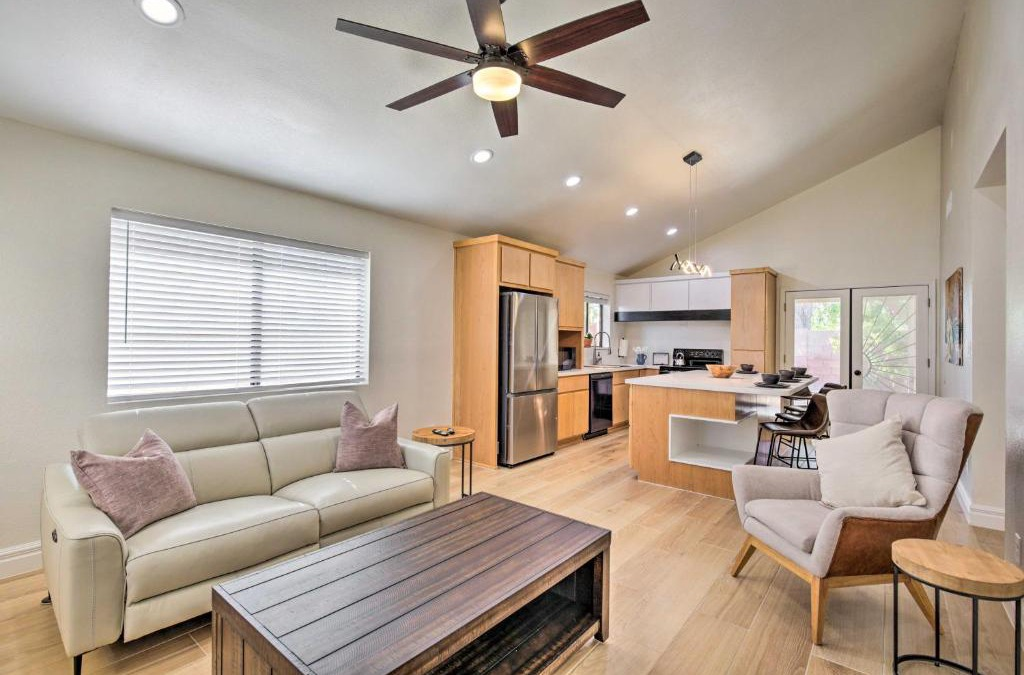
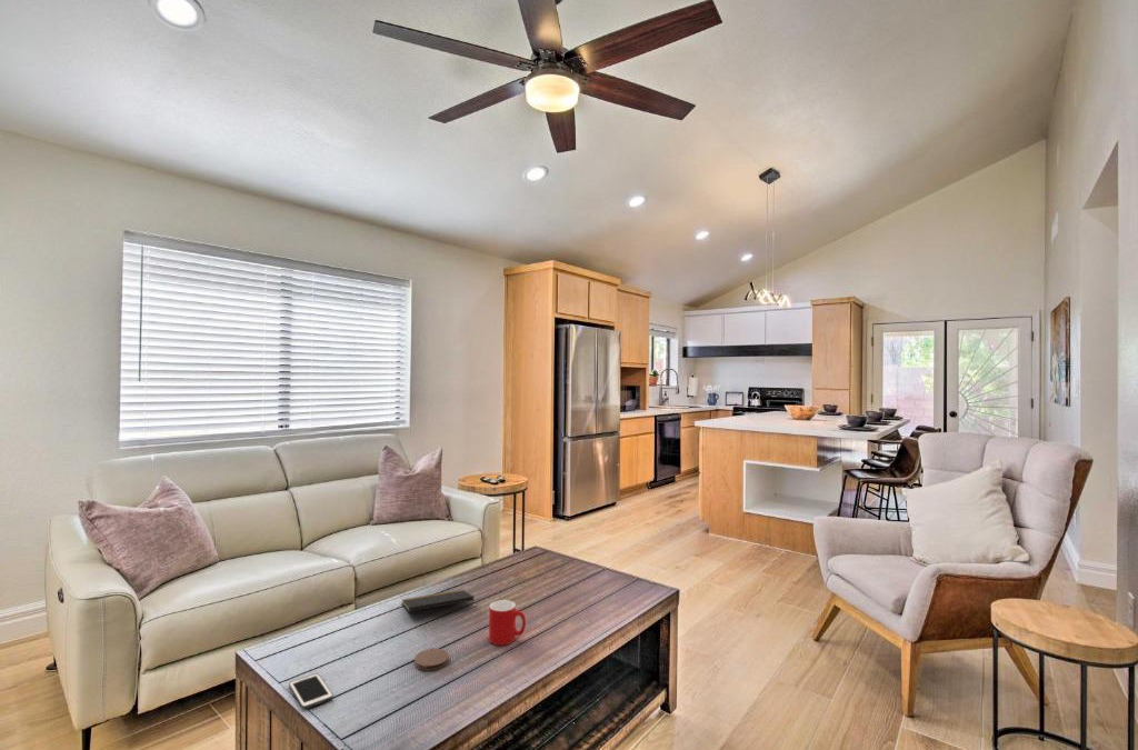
+ cell phone (310, 690)
+ notepad (437, 599)
+ coaster (431, 659)
+ cup (507, 622)
